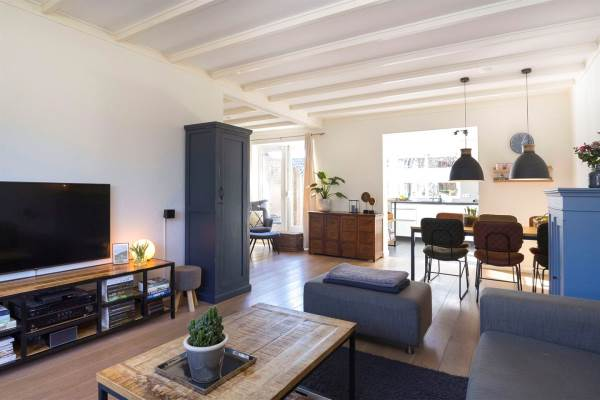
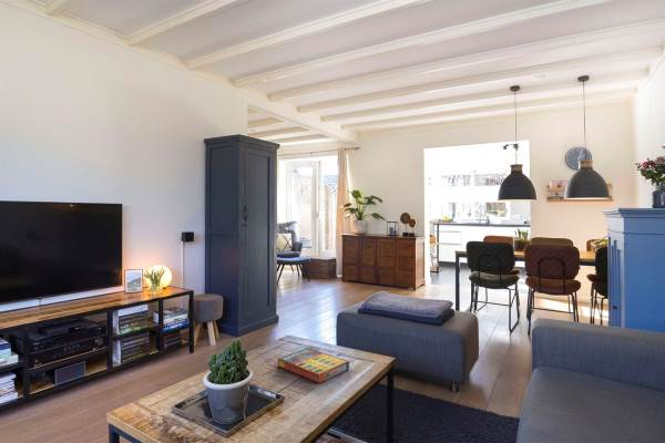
+ game compilation box (313, 363)
